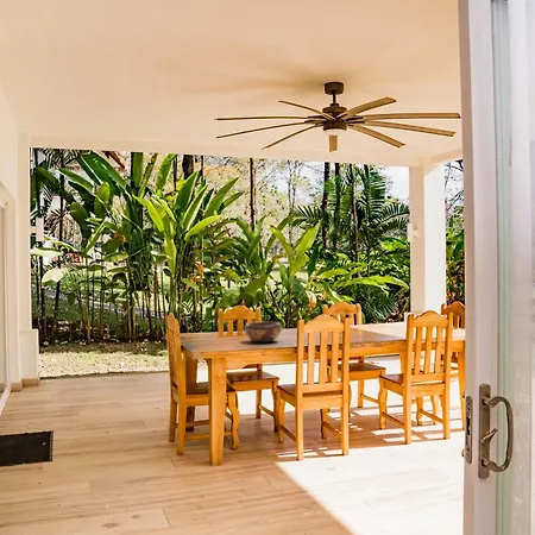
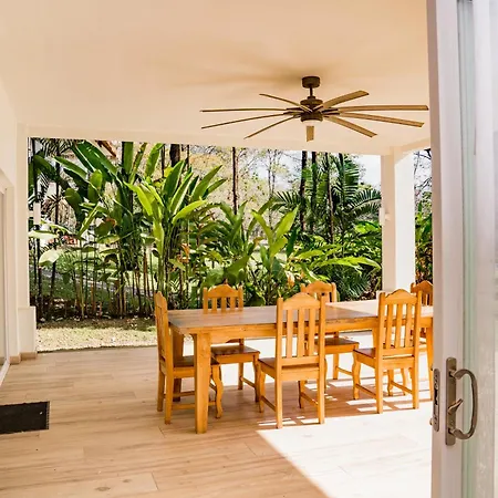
- decorative bowl (263, 332)
